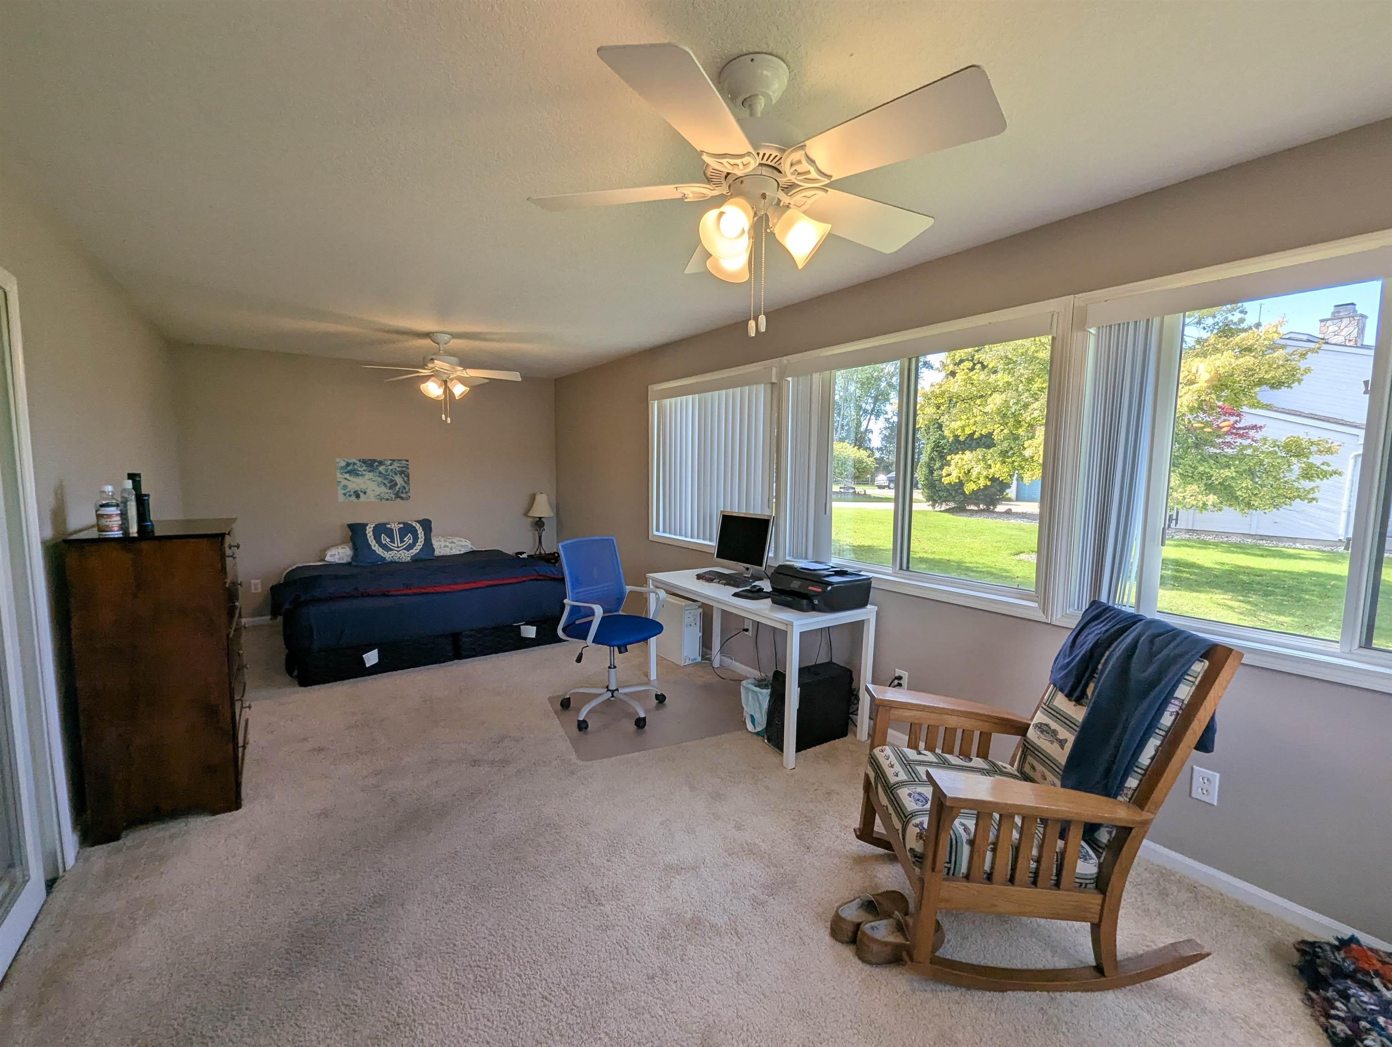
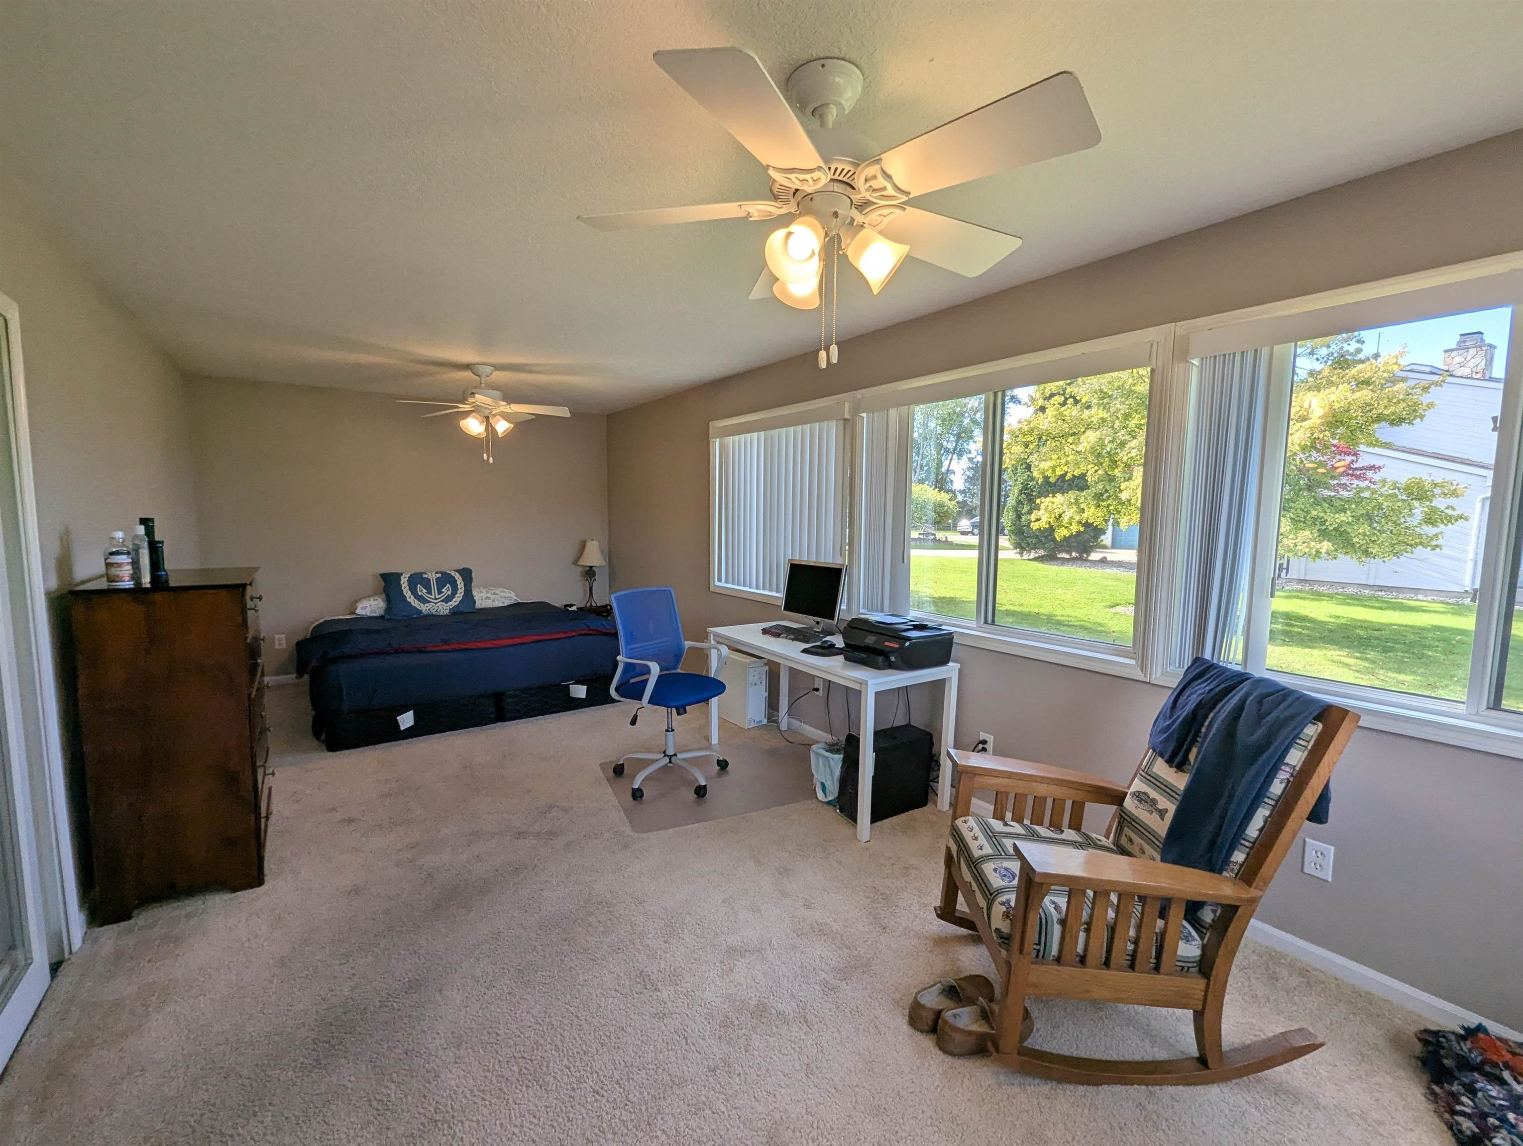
- wall art (374, 480)
